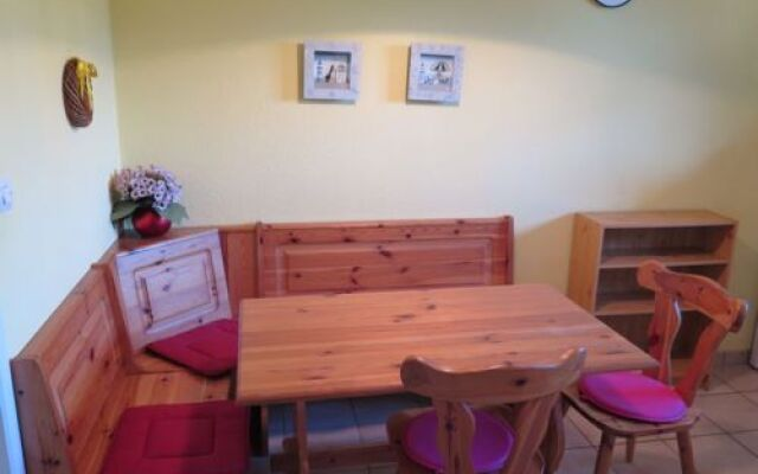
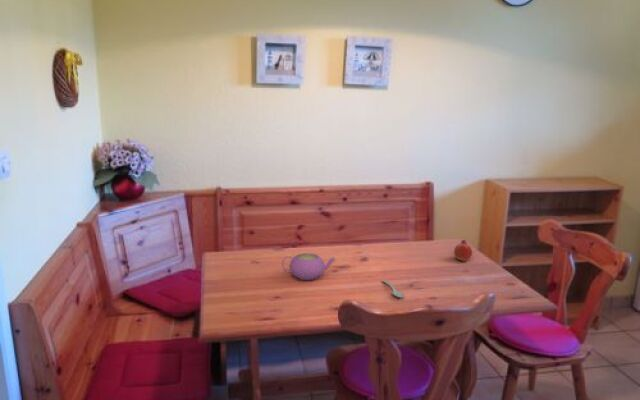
+ teapot (308, 266)
+ spoon (392, 287)
+ fruit (463, 250)
